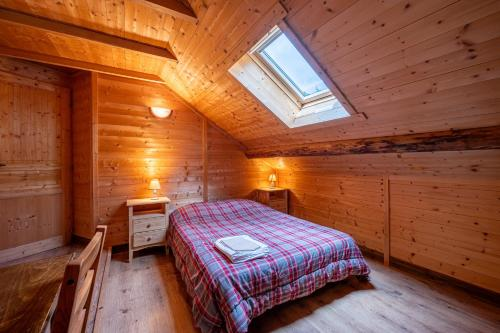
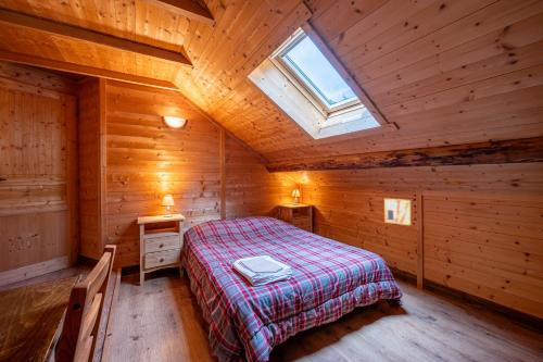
+ wall art (396, 211)
